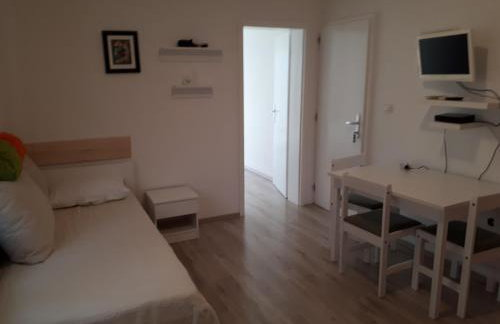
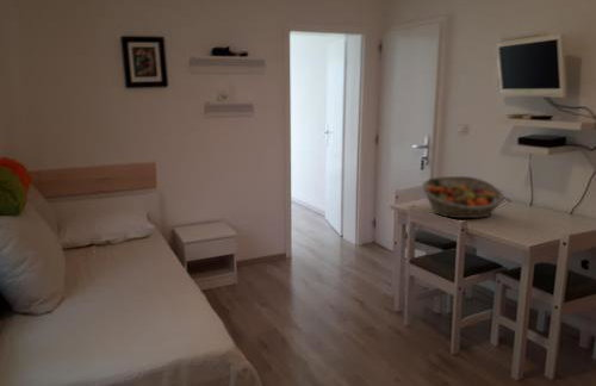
+ fruit basket (461, 197)
